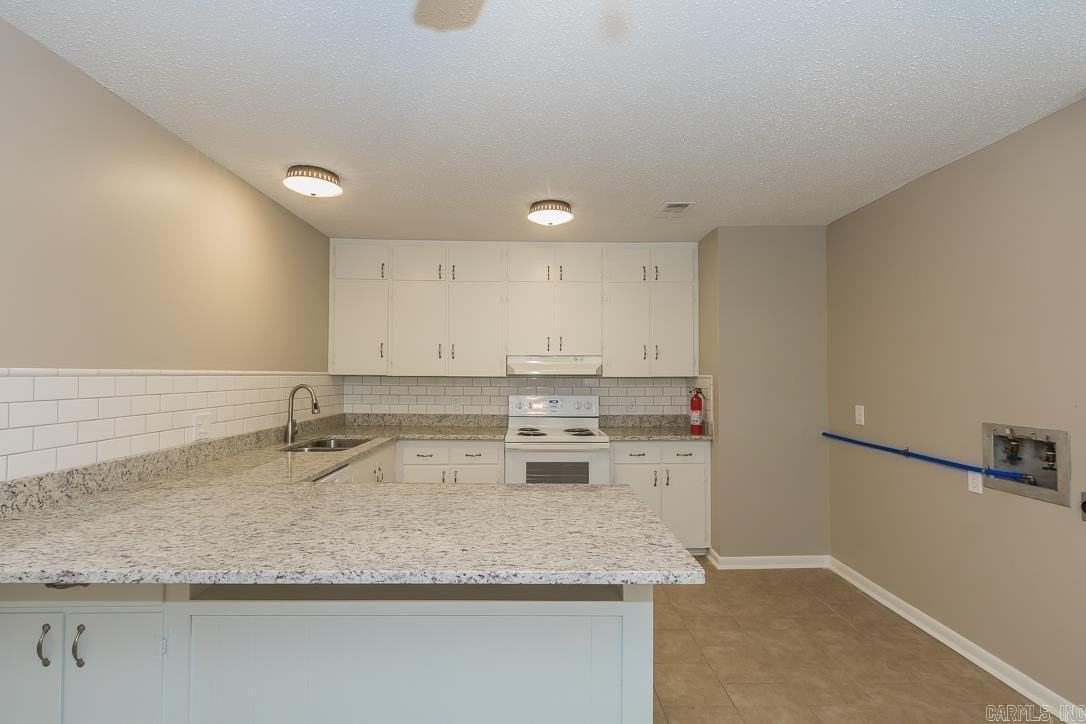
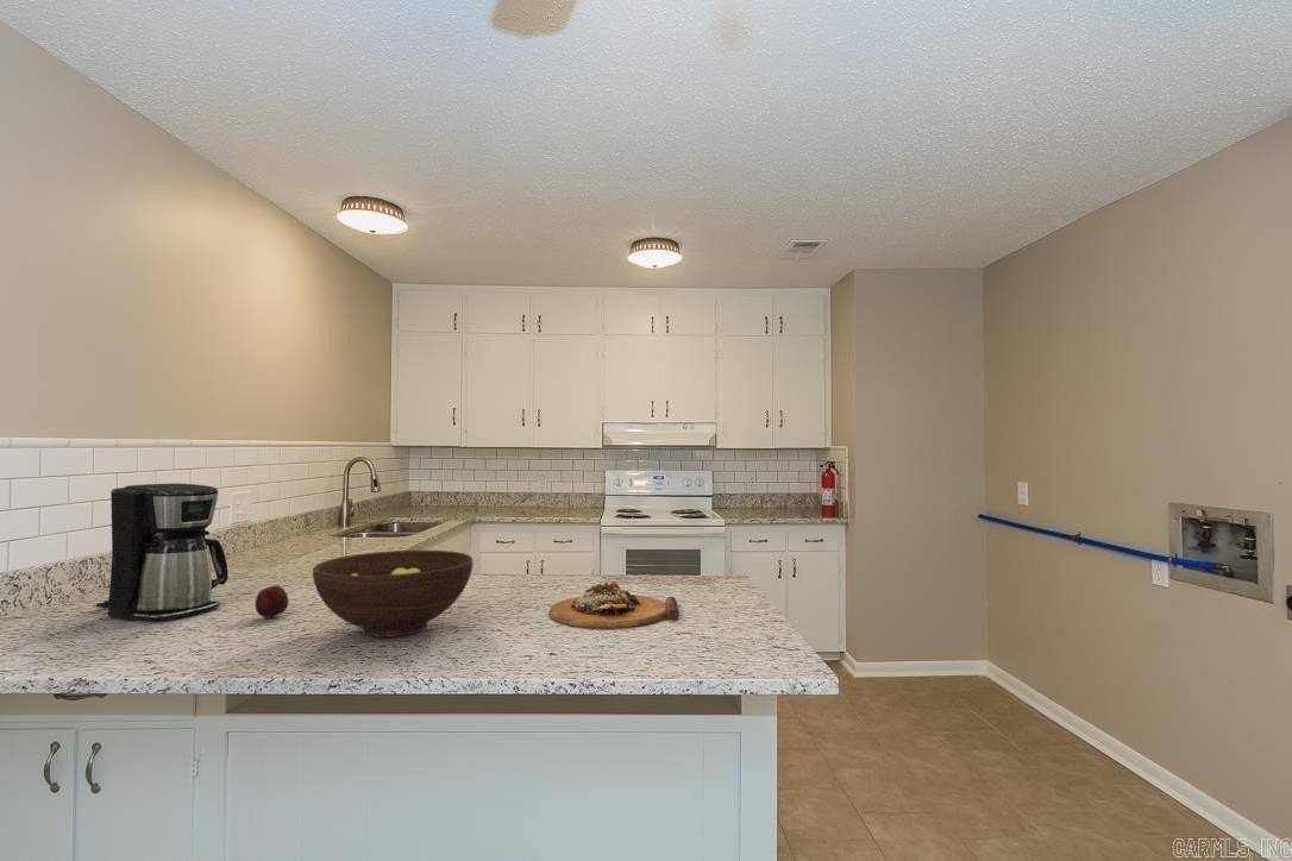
+ apple (271, 601)
+ cutting board (615, 597)
+ fruit bowl (395, 596)
+ coffee maker (168, 545)
